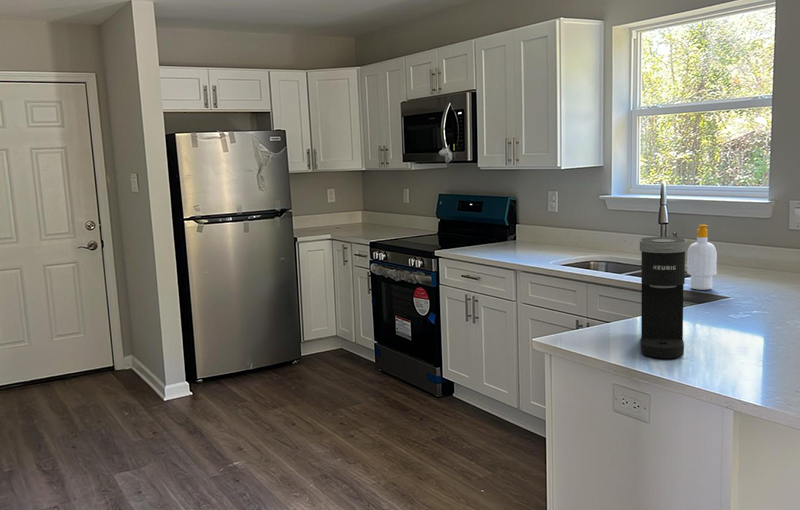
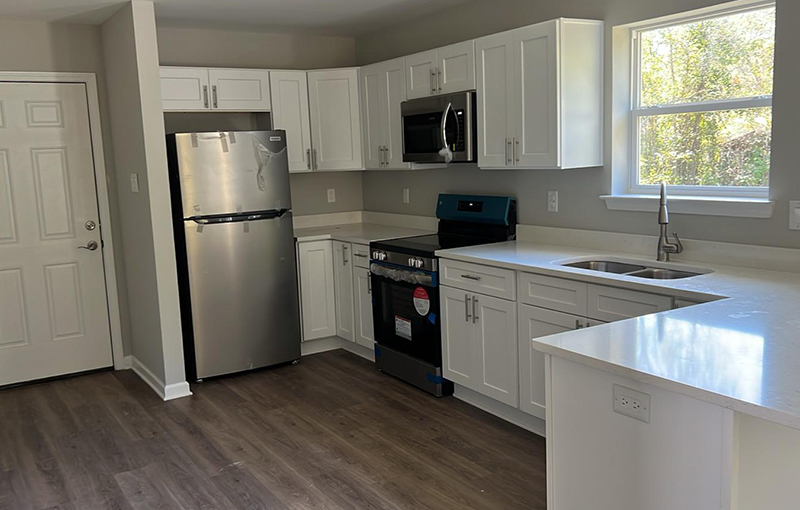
- coffee maker (661, 292)
- soap bottle (701, 256)
